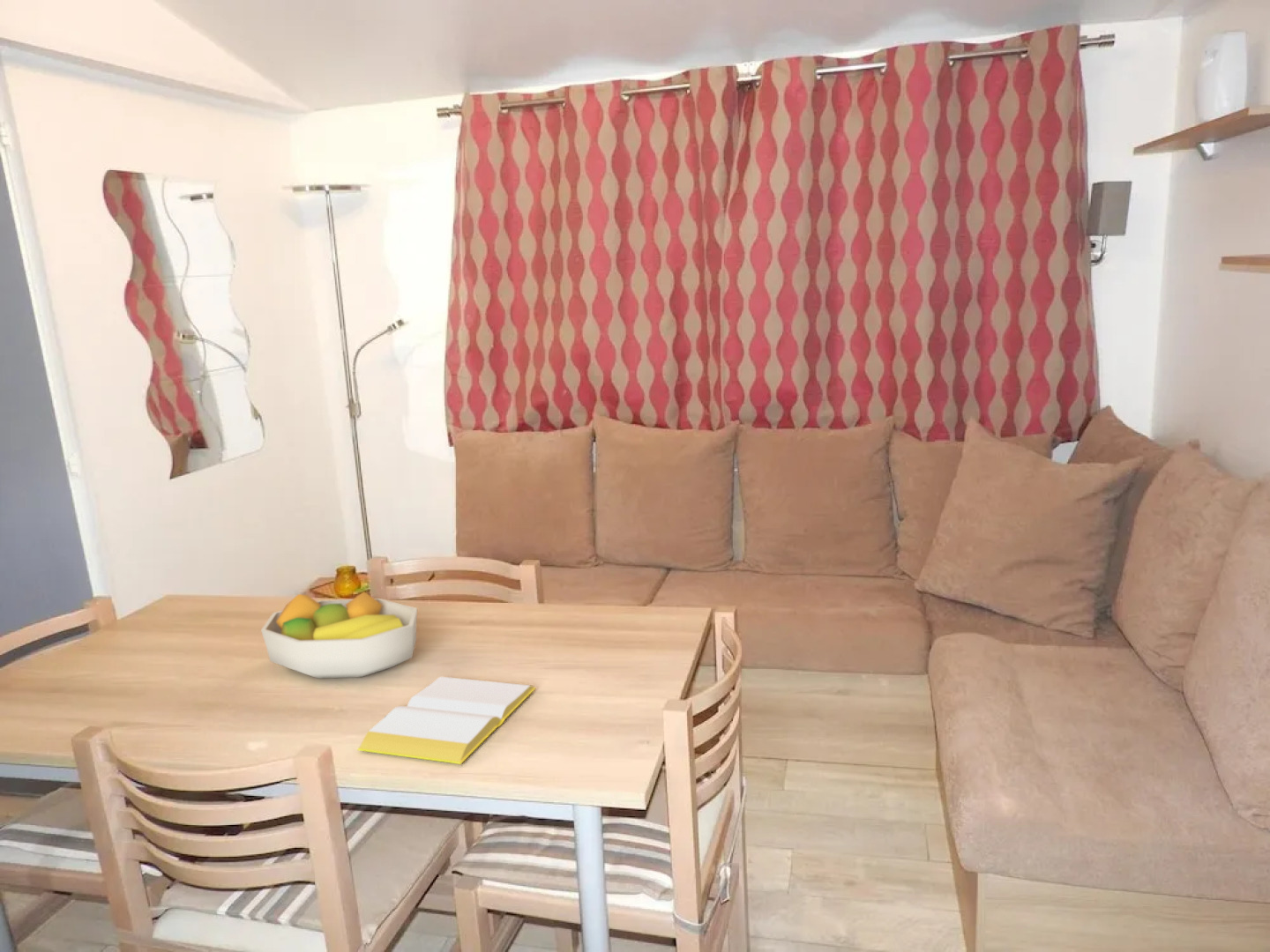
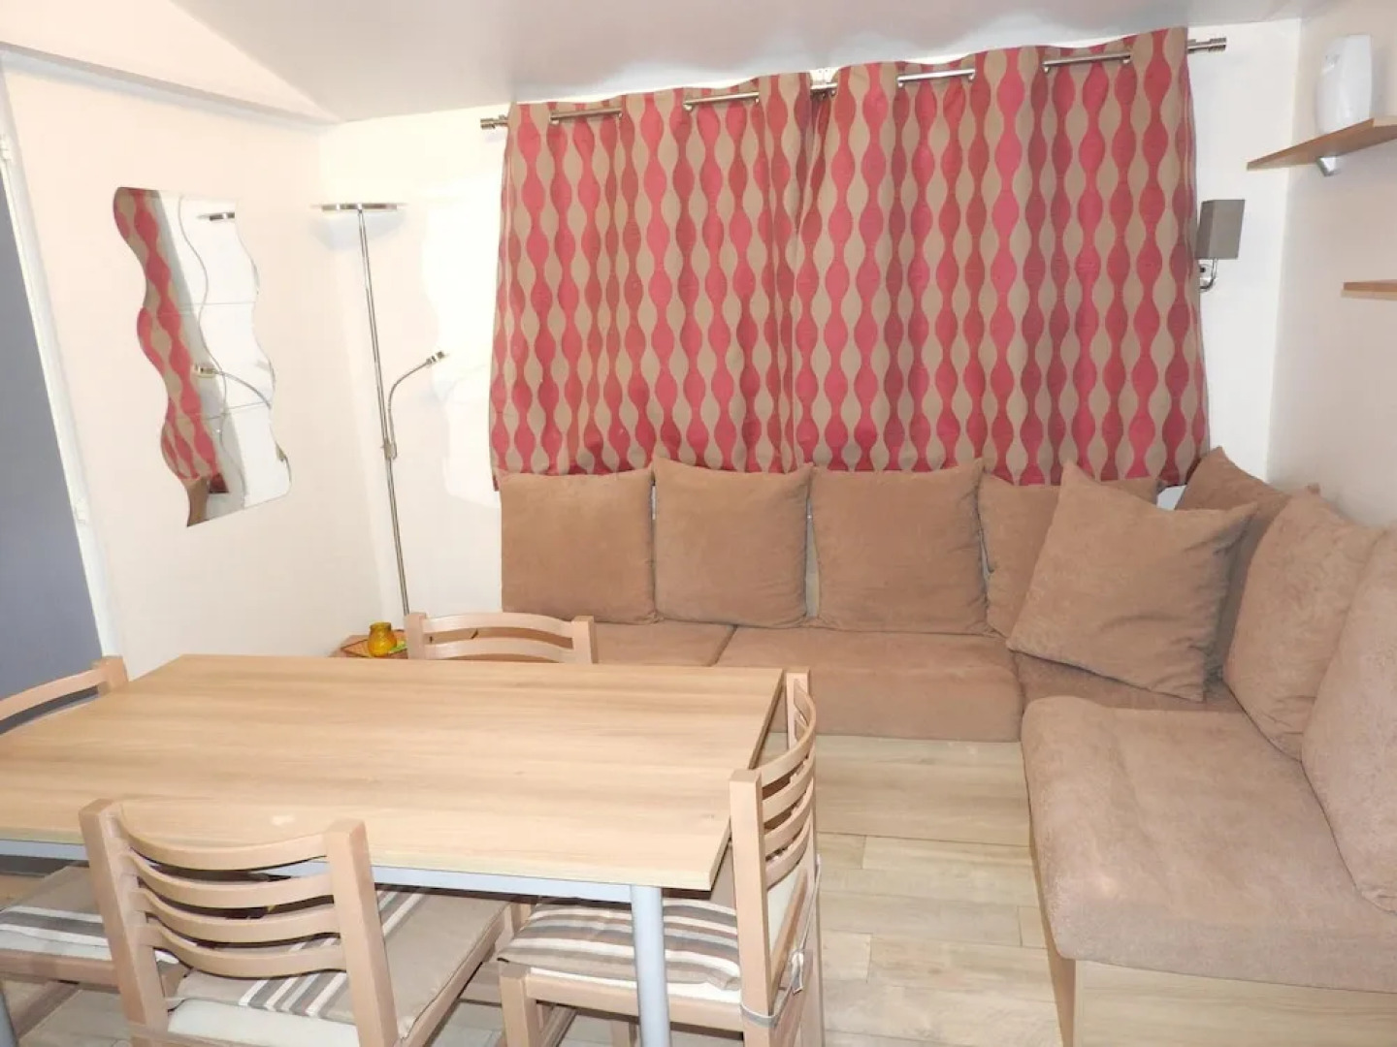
- notepad (451, 712)
- fruit bowl (341, 630)
